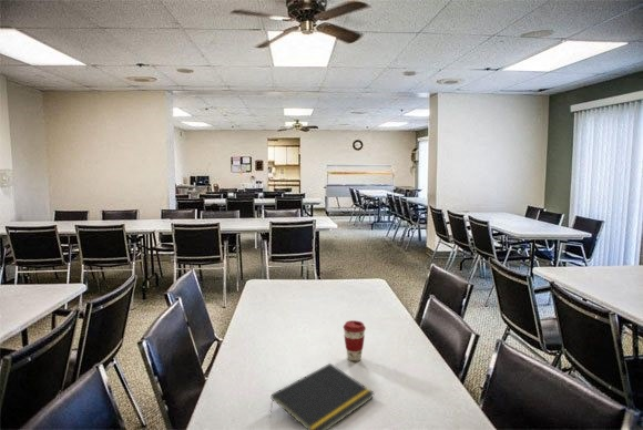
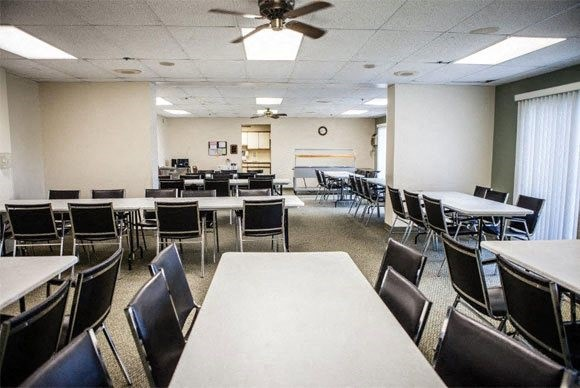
- notepad (324, 396)
- coffee cup (354, 340)
